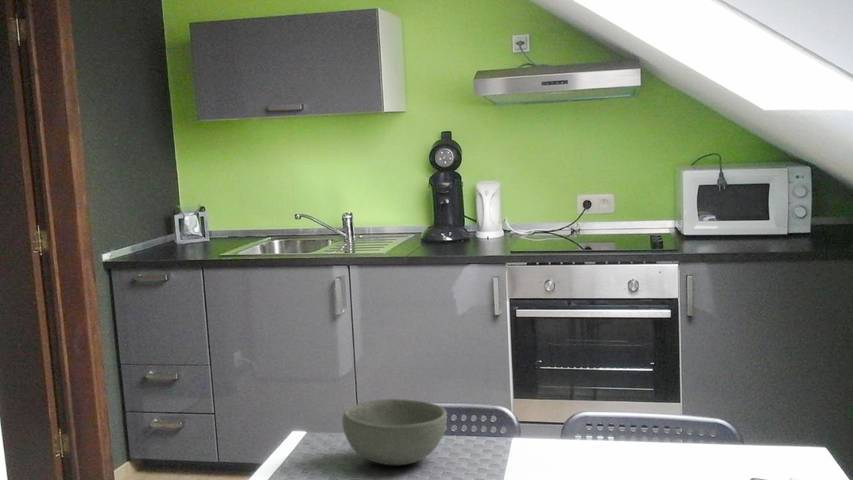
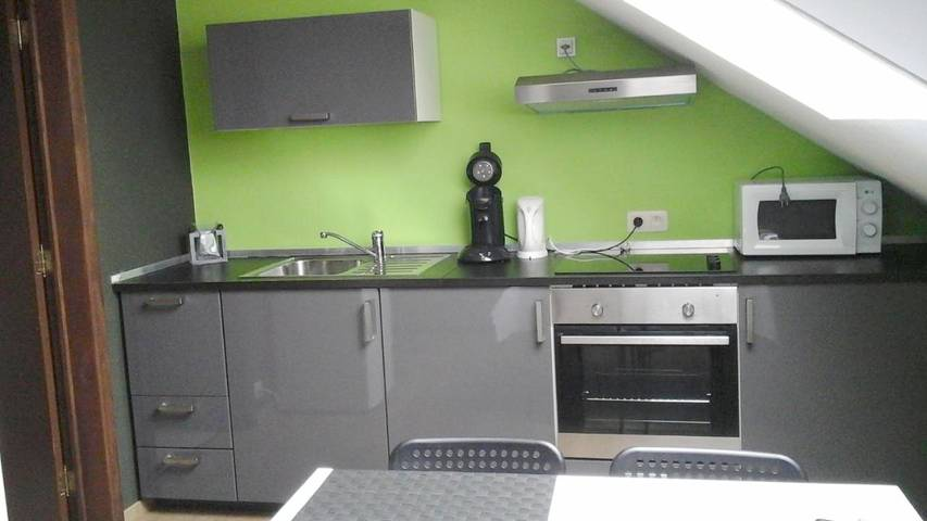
- bowl (395, 434)
